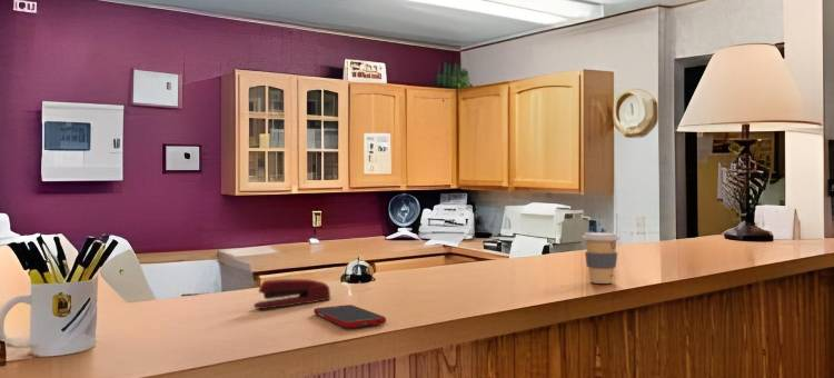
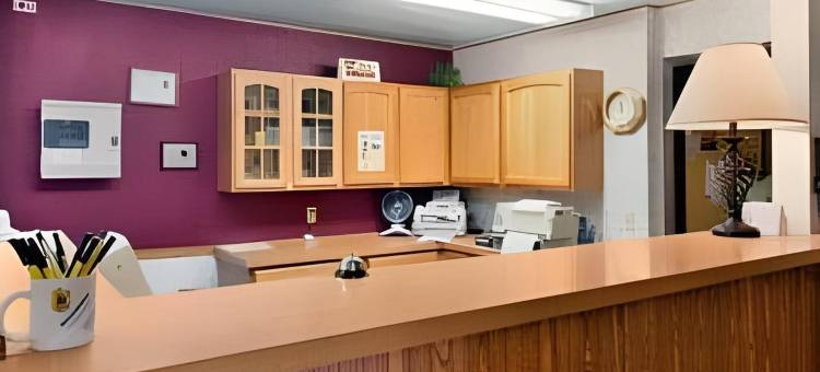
- cell phone (348, 316)
- coffee cup (600, 257)
- stapler (294, 290)
